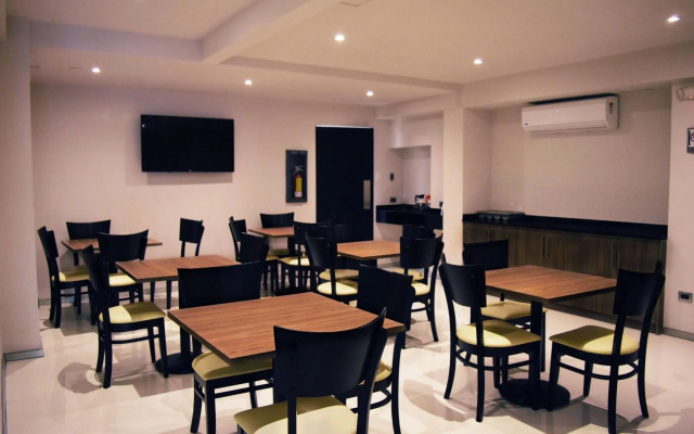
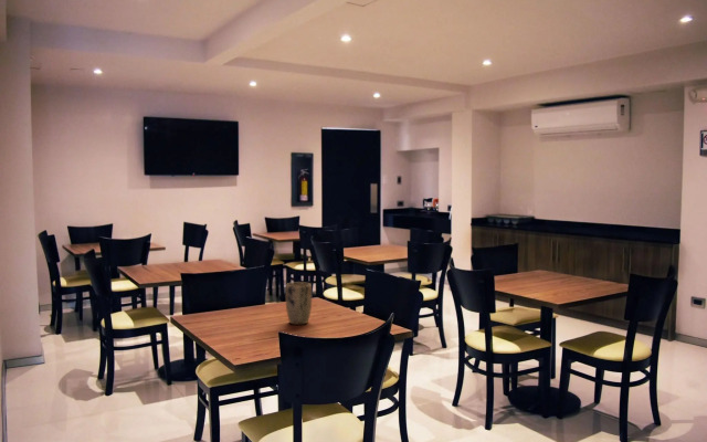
+ plant pot (298, 303)
